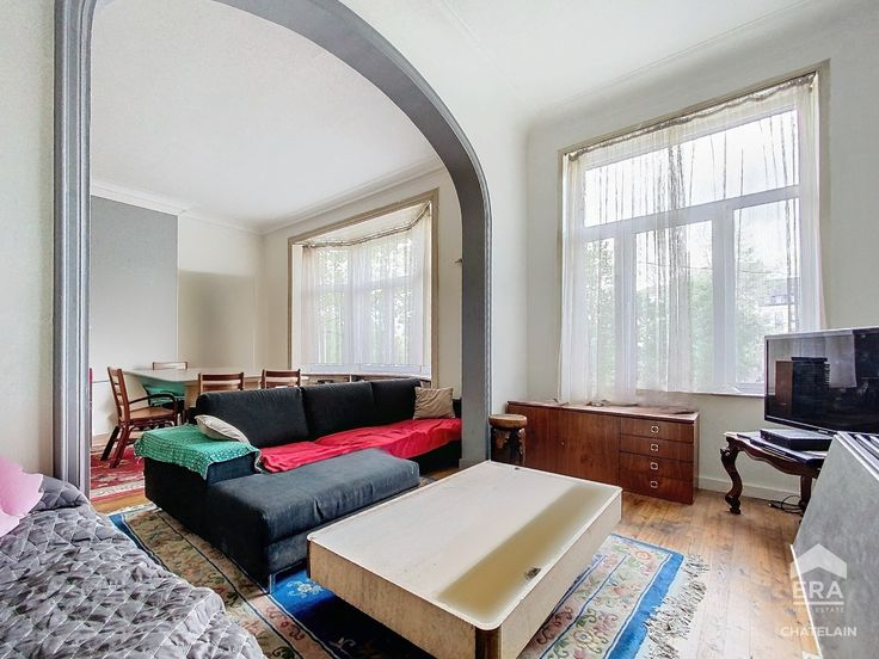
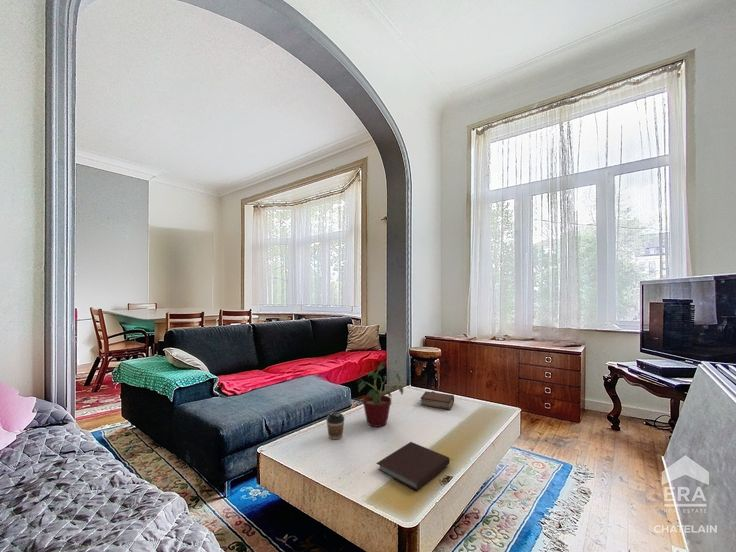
+ book (437, 400)
+ notebook (413, 463)
+ potted plant (384, 395)
+ coffee cup (335, 424)
